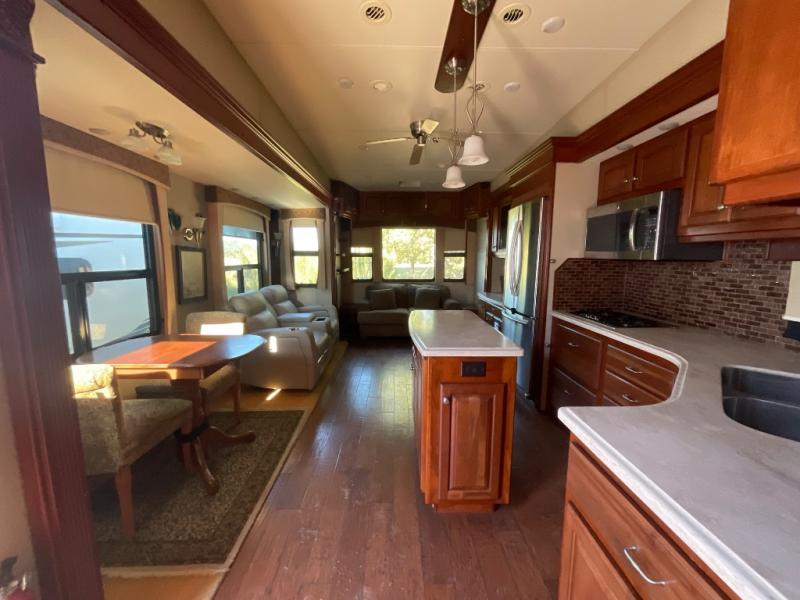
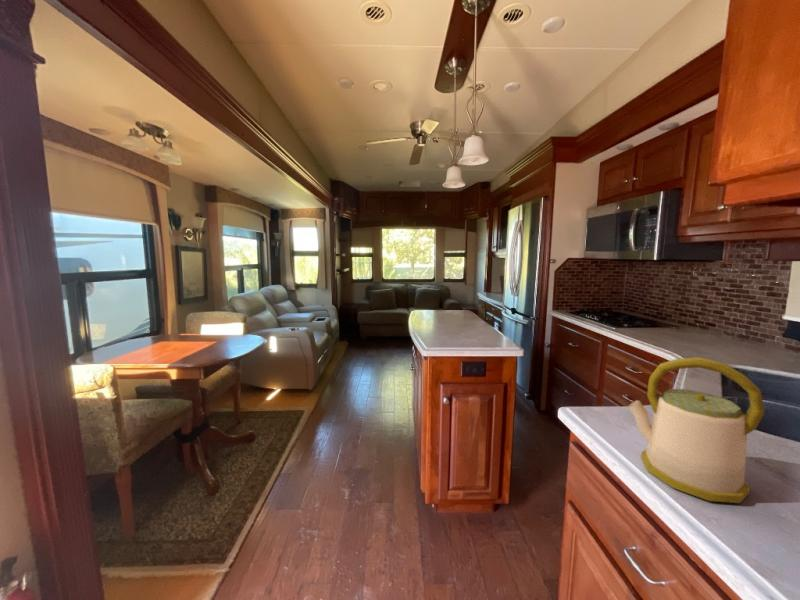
+ kettle (687, 415)
